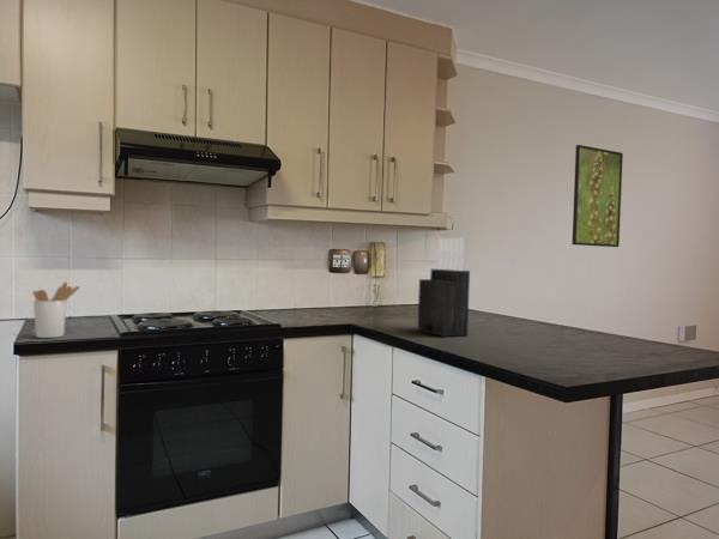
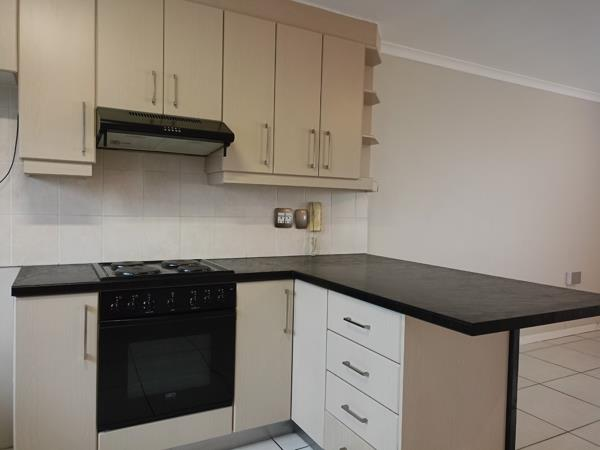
- knife block (440, 285)
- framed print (598, 198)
- utensil holder (55, 309)
